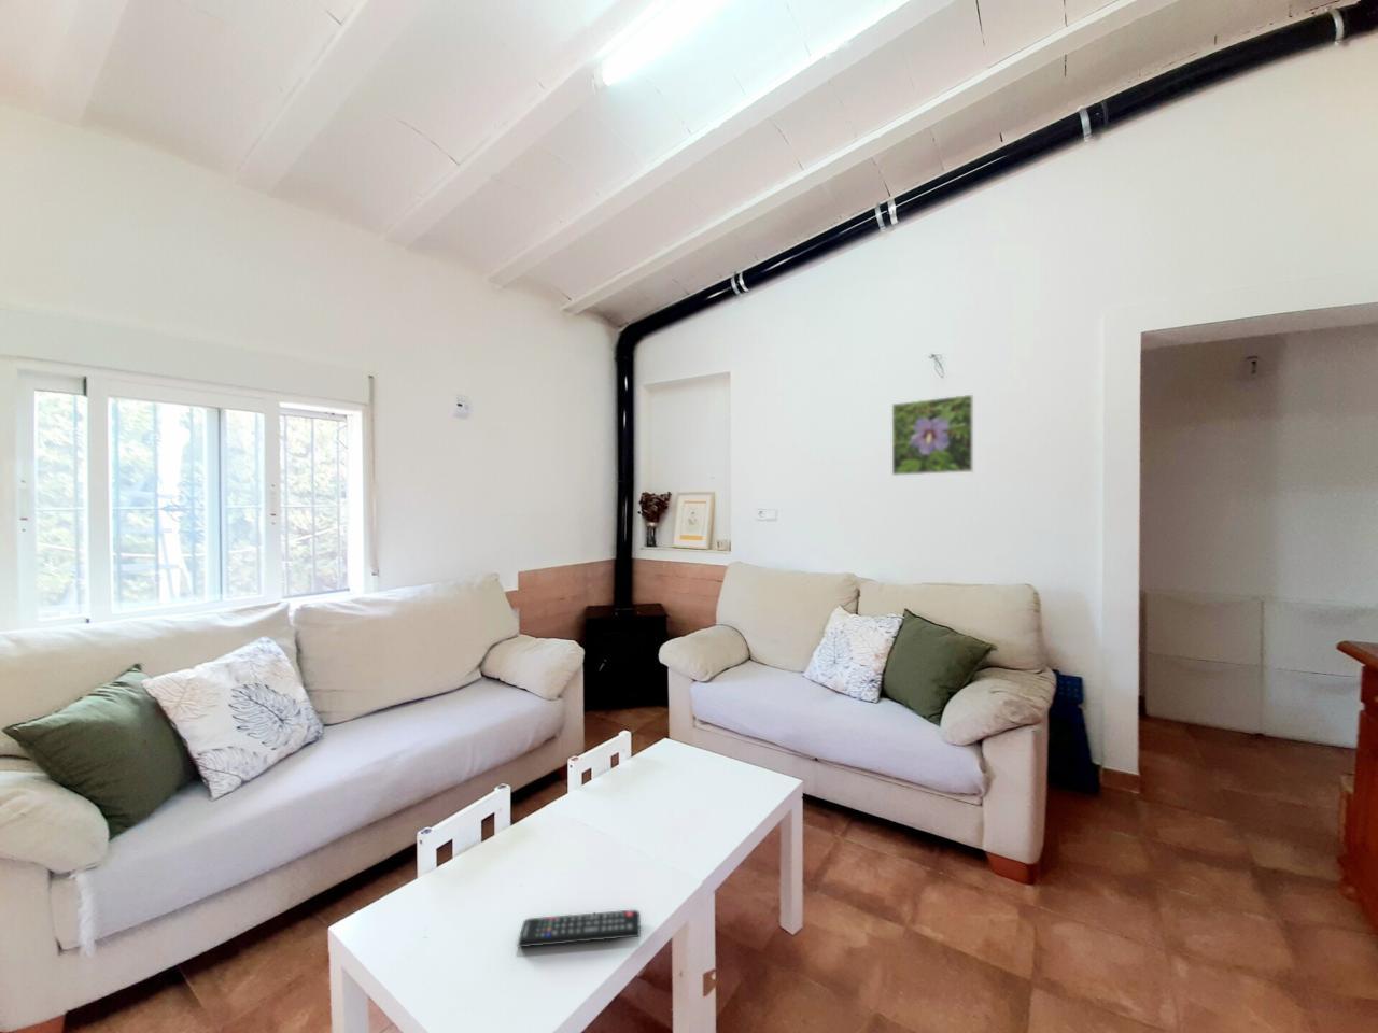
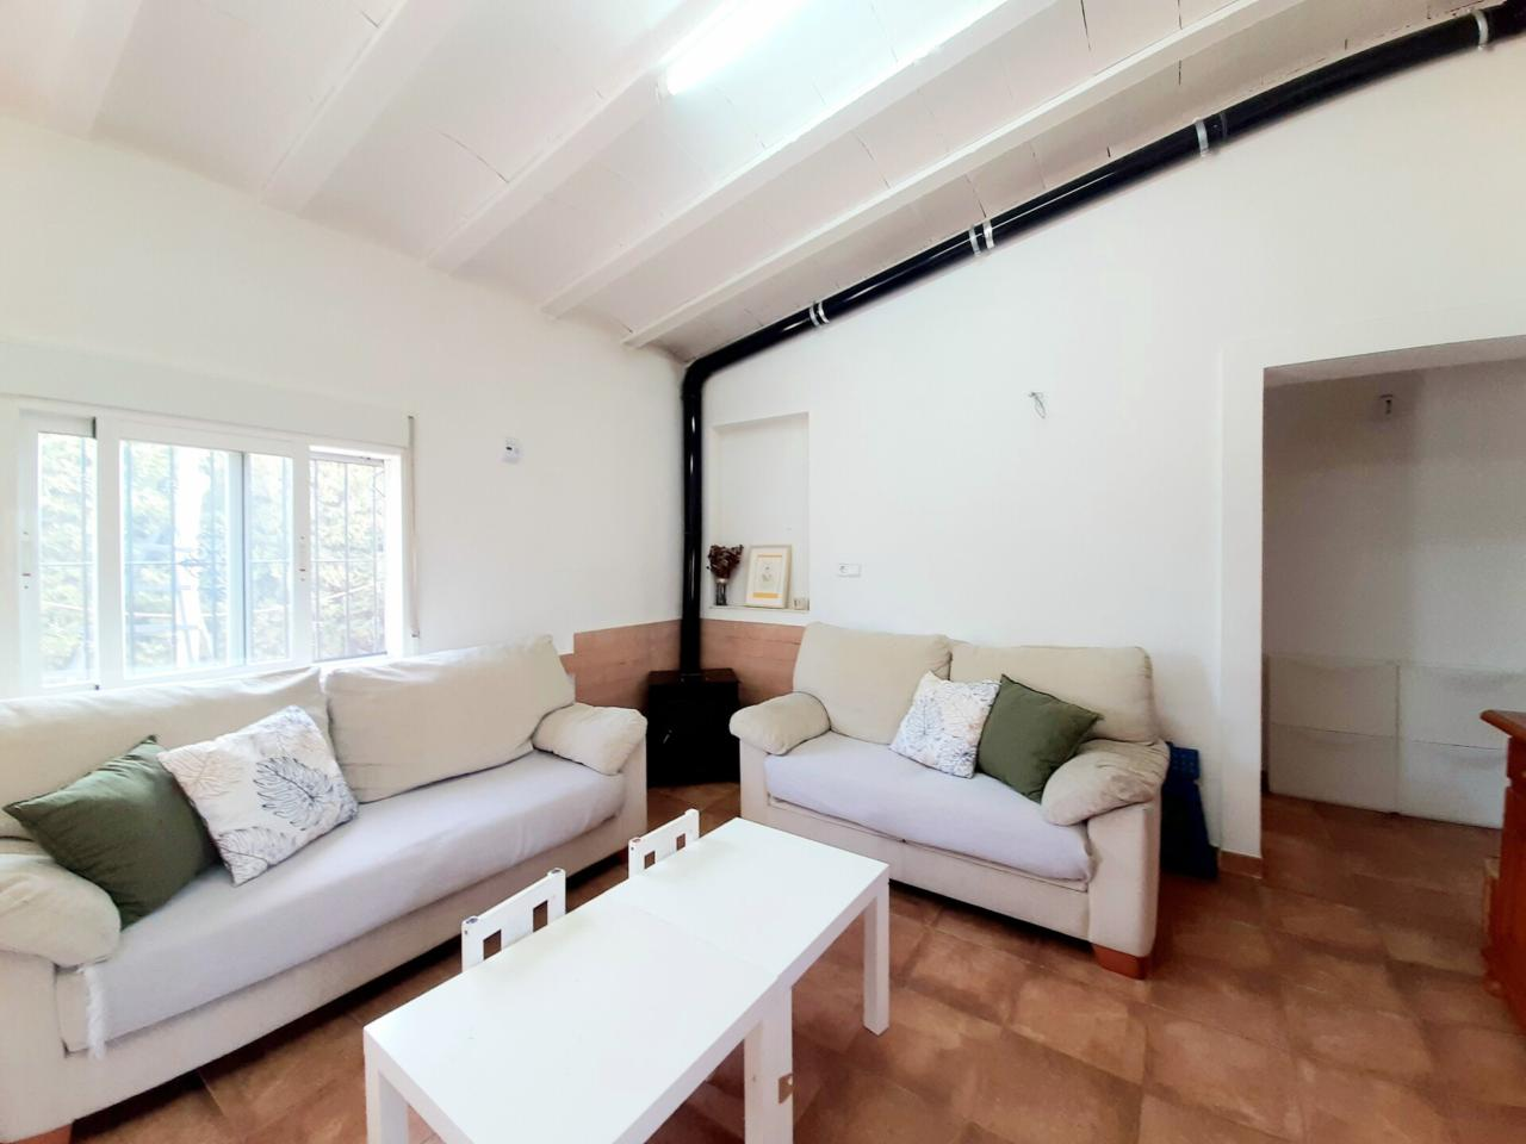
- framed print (930, 436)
- remote control (580, 930)
